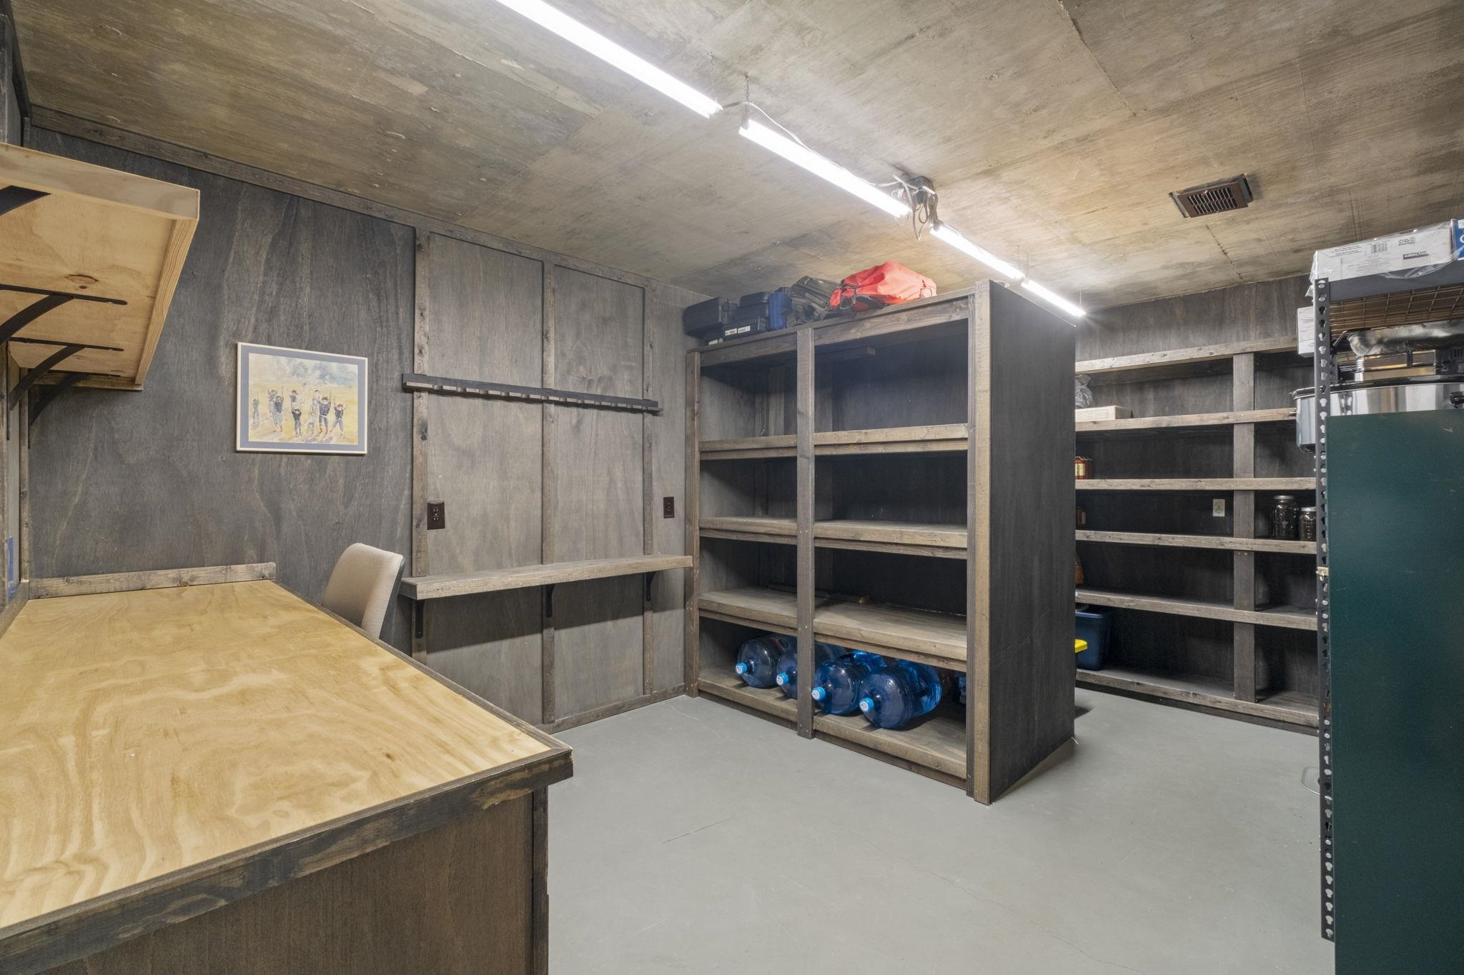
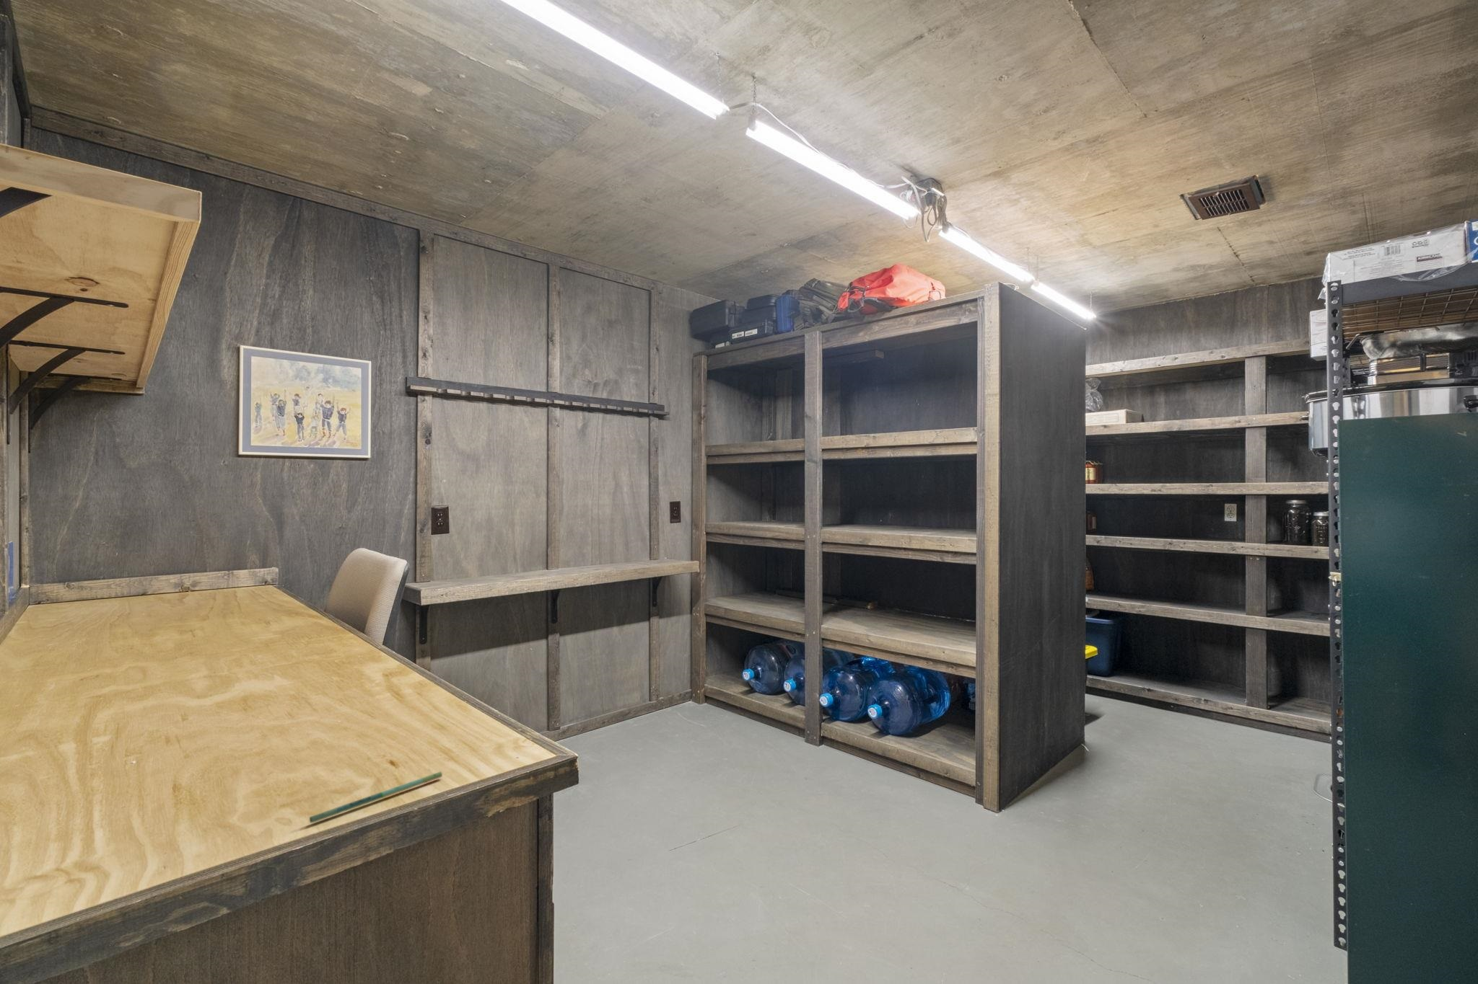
+ pen (380, 795)
